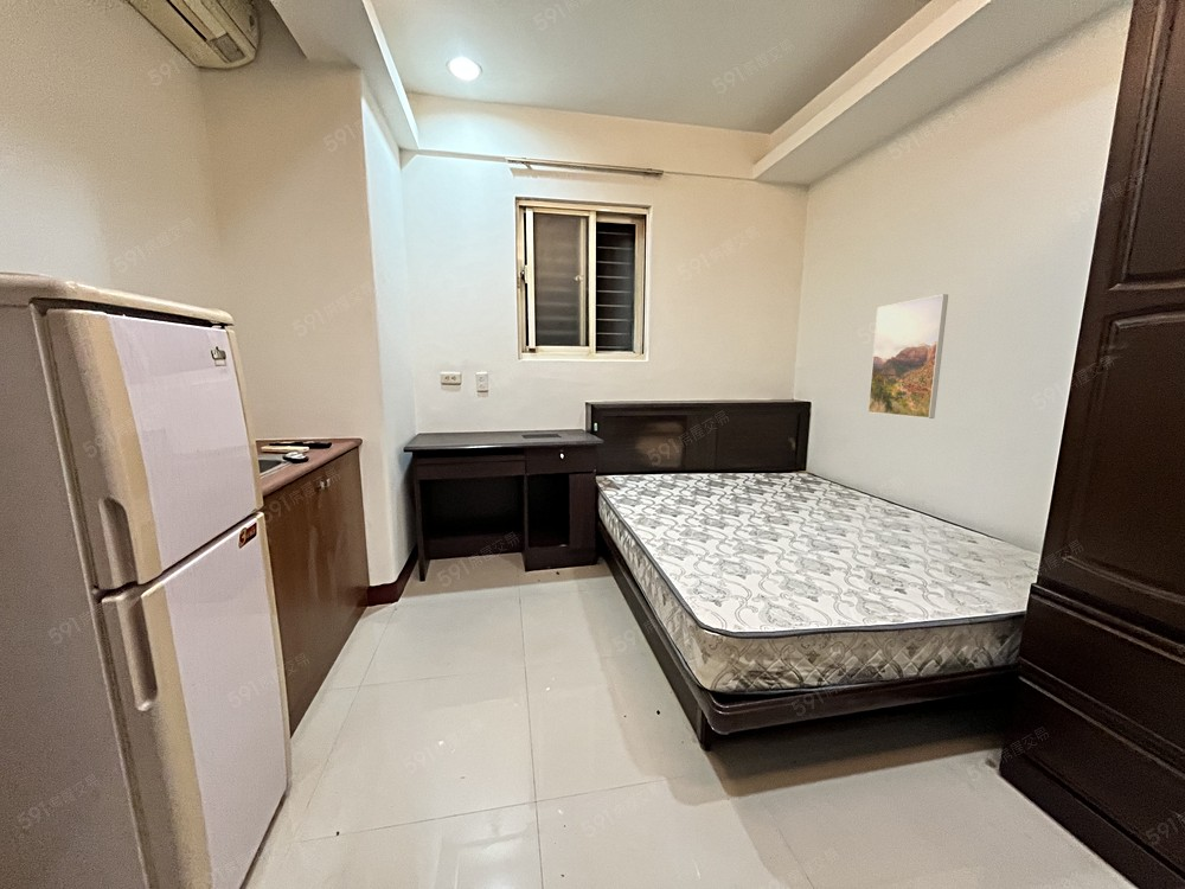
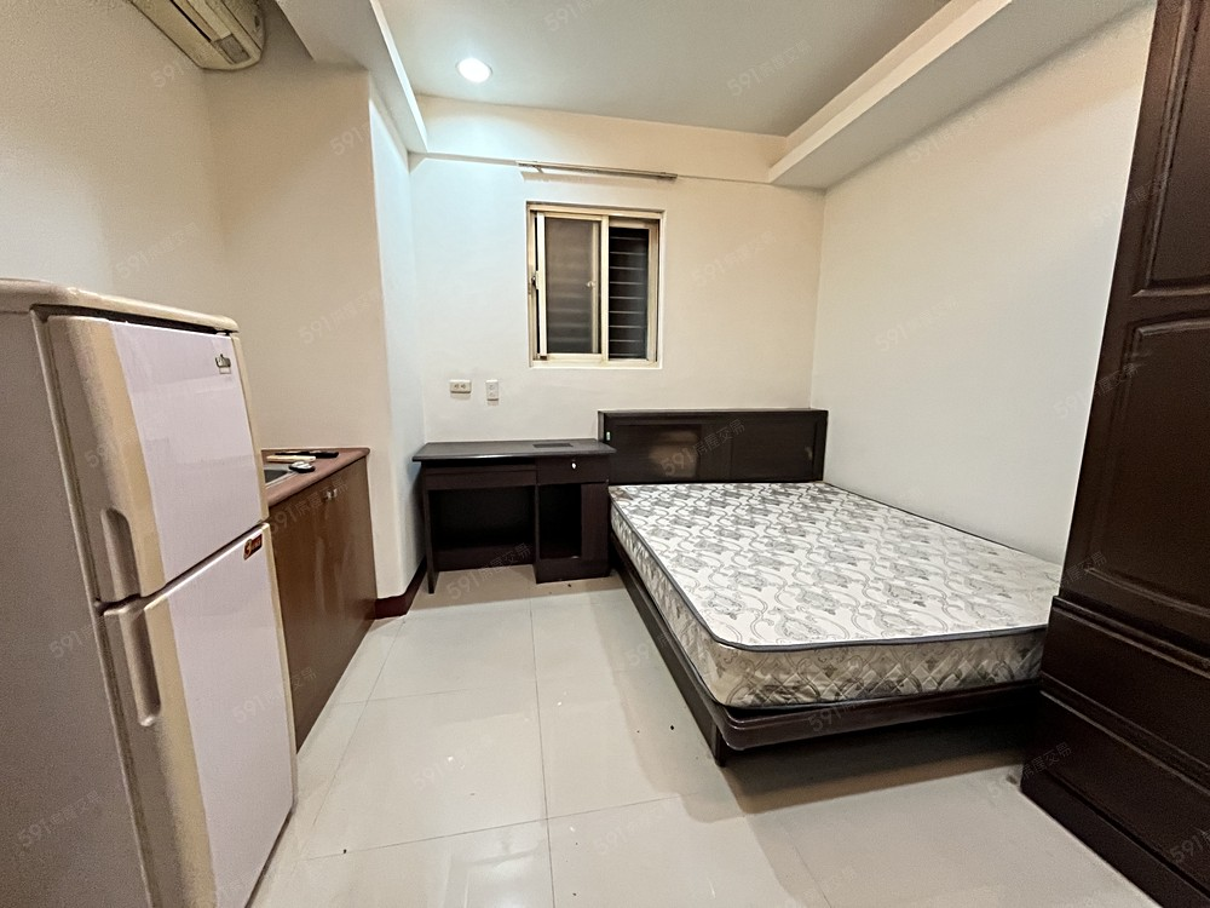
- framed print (904, 359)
